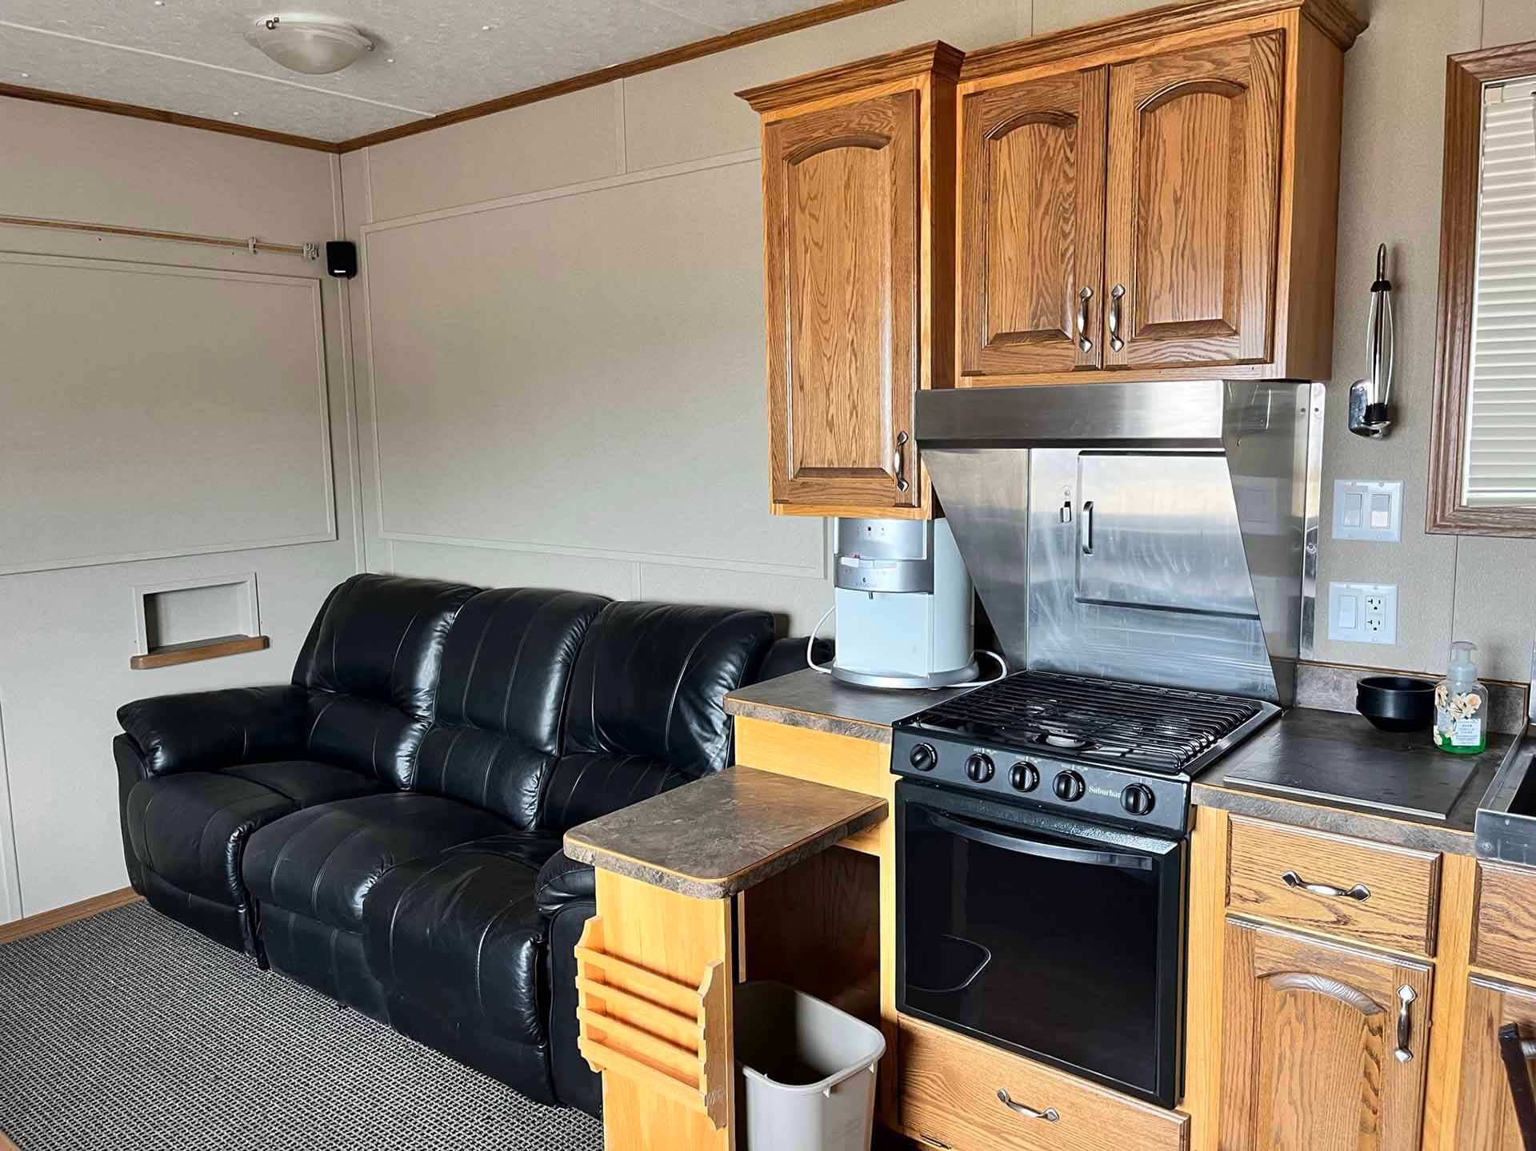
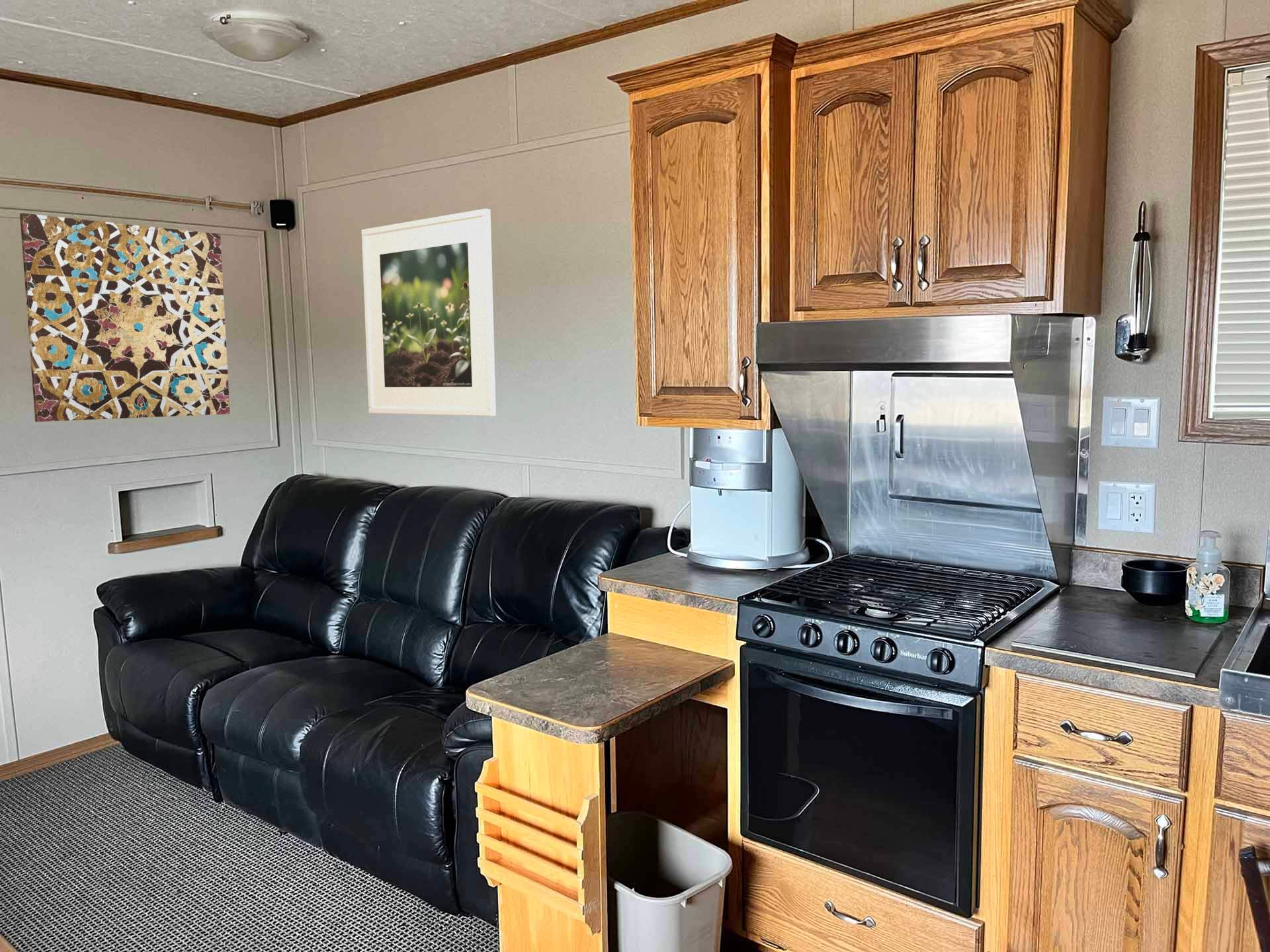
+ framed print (425, 318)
+ wall art (133, 322)
